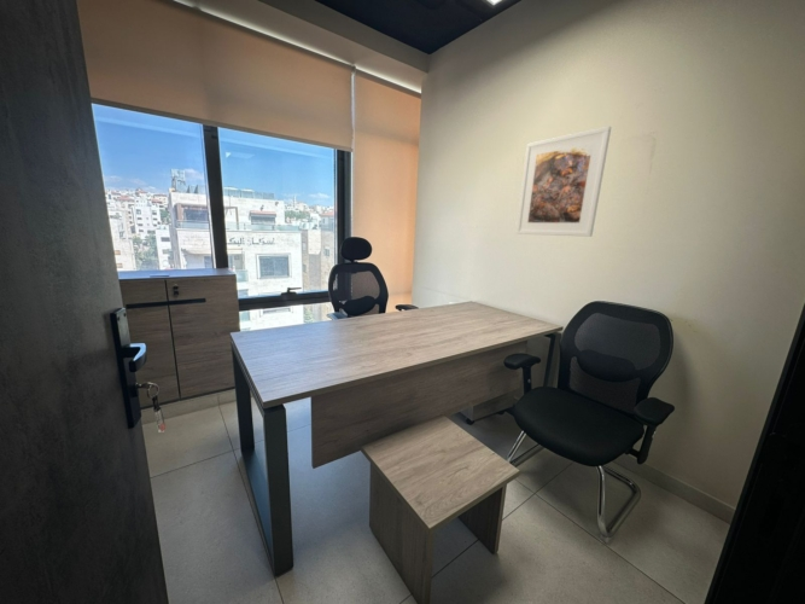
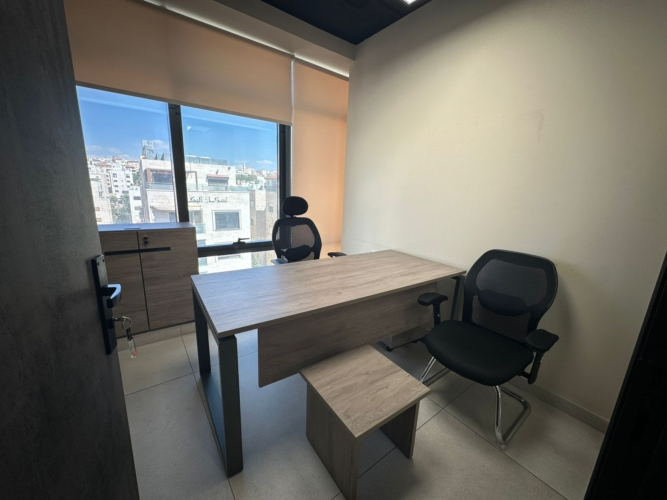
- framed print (556, 187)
